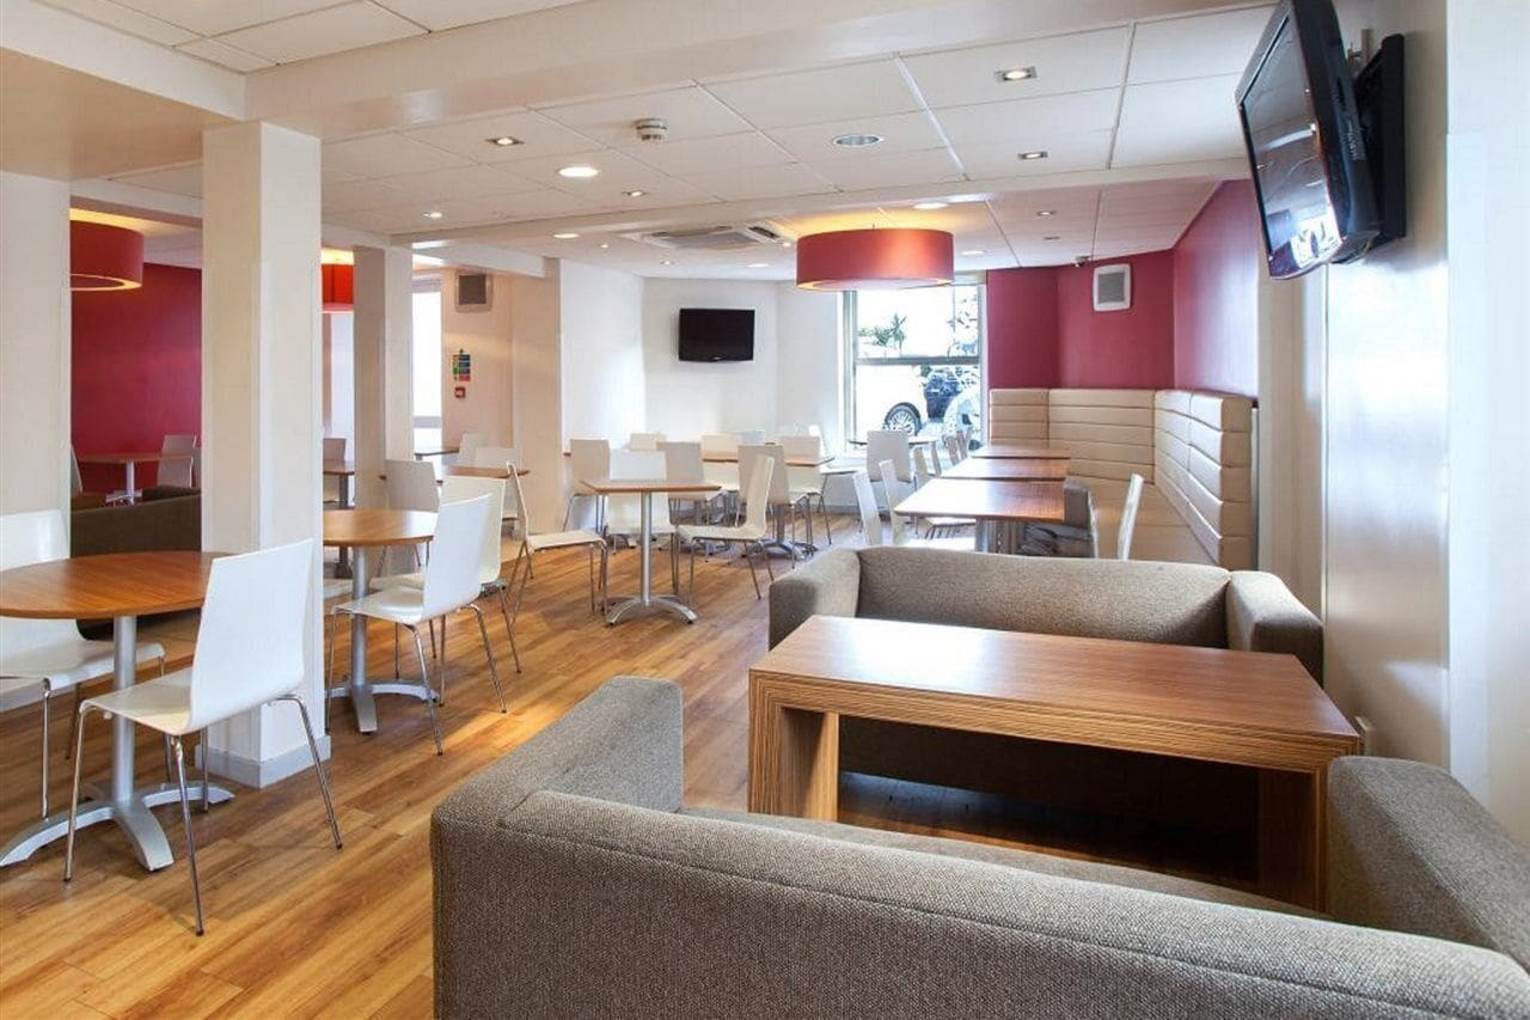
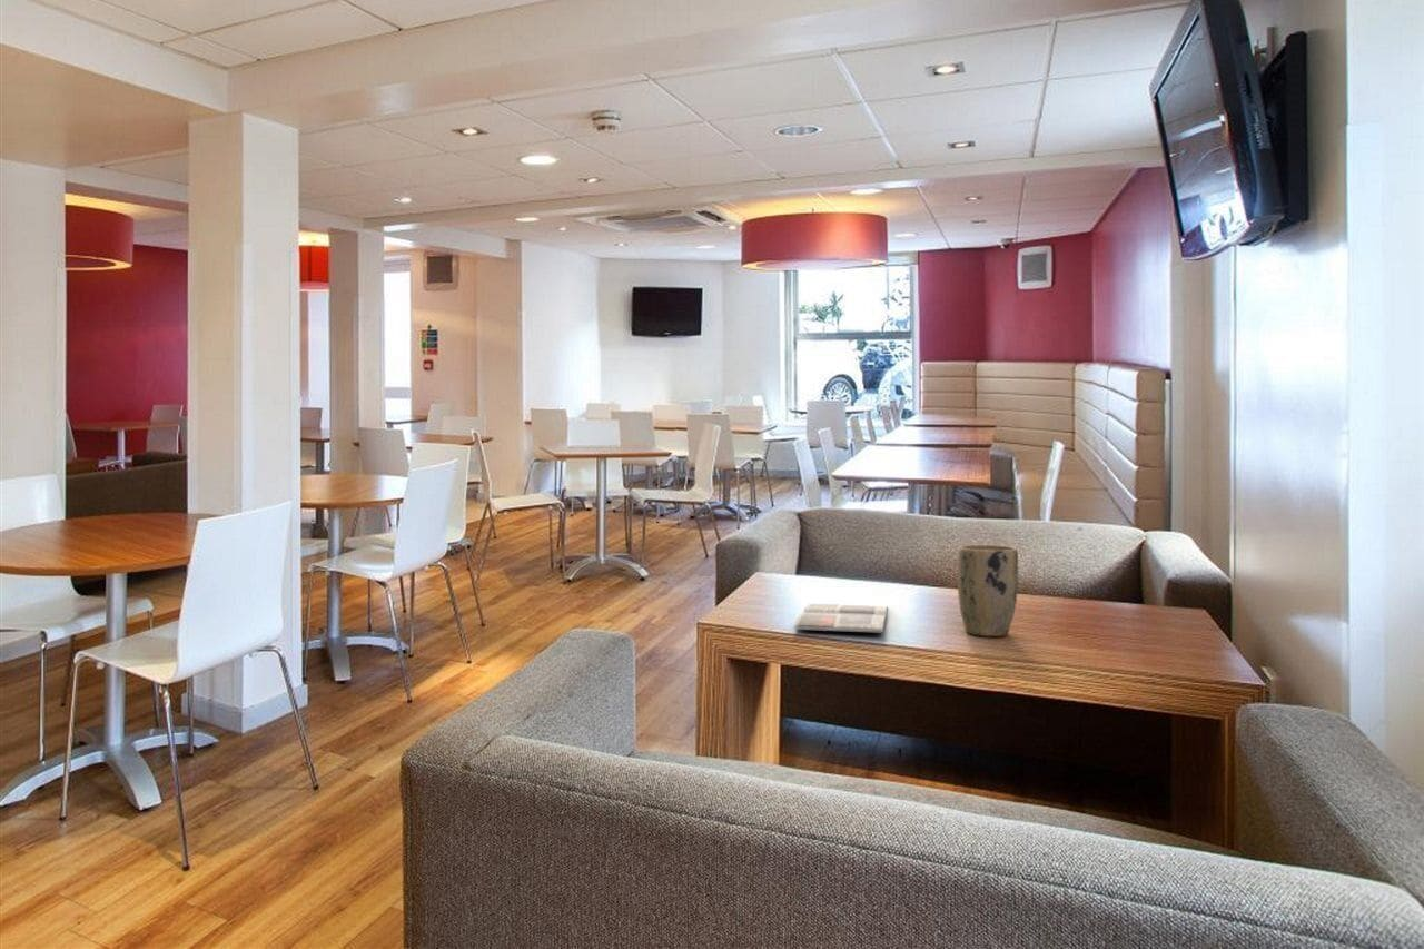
+ plant pot (987, 590)
+ magazine (843, 614)
